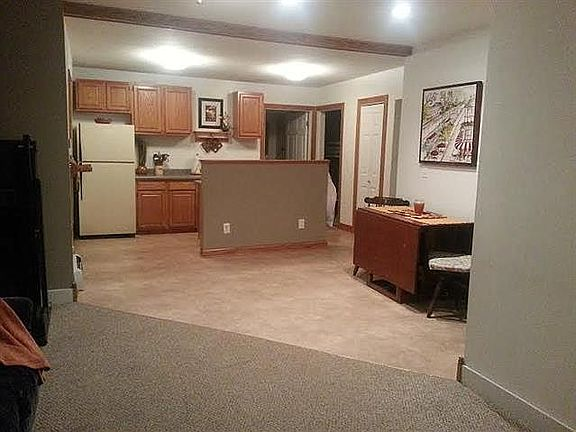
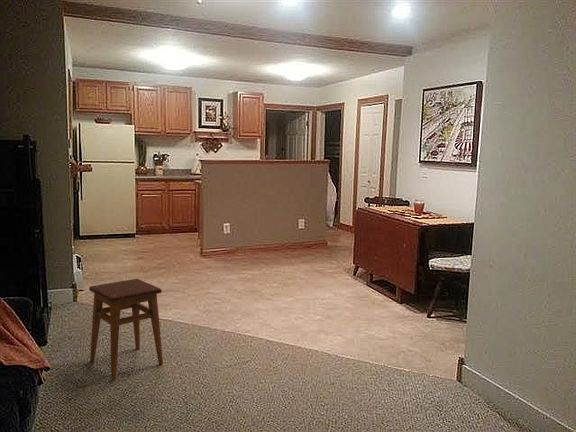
+ stool (125, 323)
